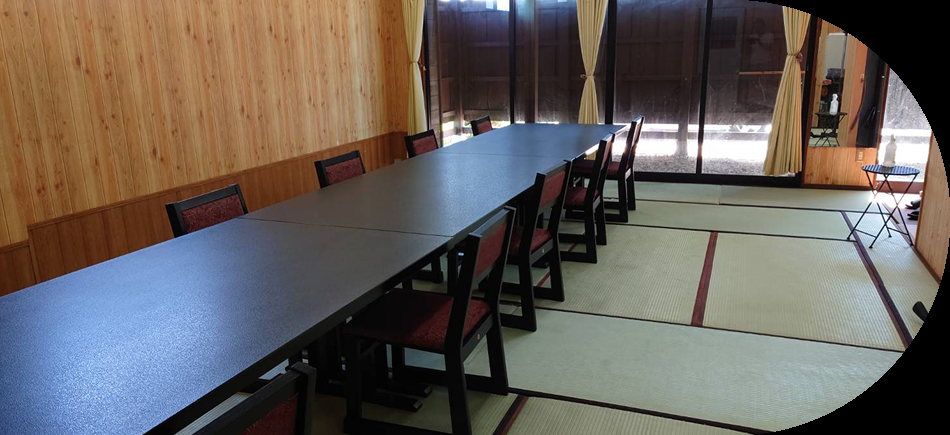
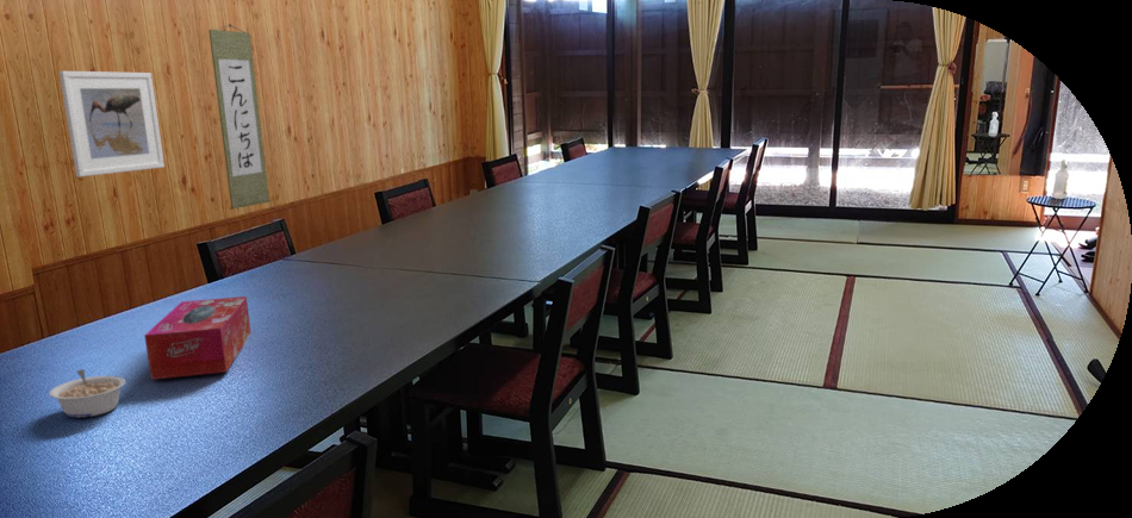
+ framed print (114, 121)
+ tissue box (203, 333)
+ wall scroll (240, 117)
+ legume (87, 395)
